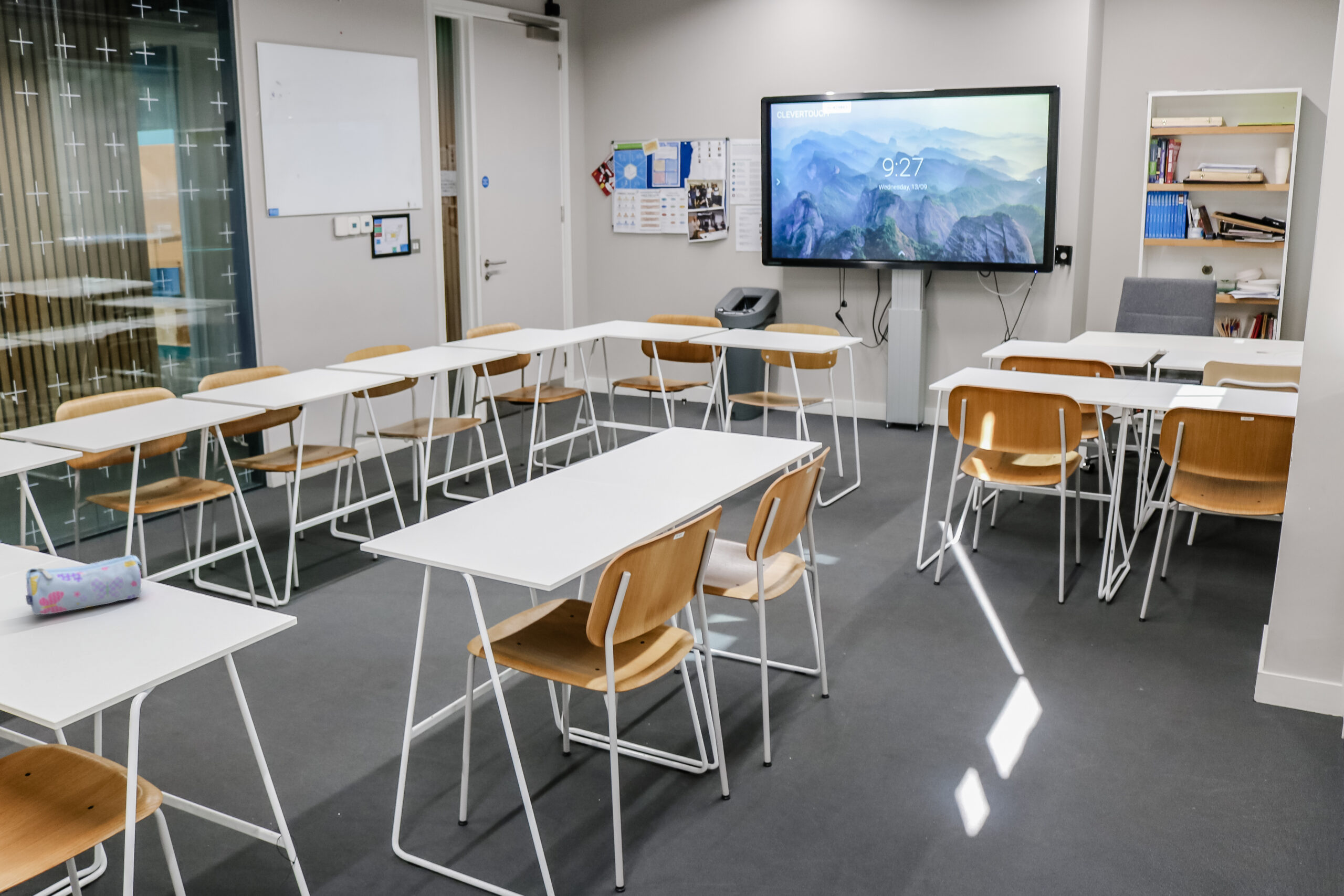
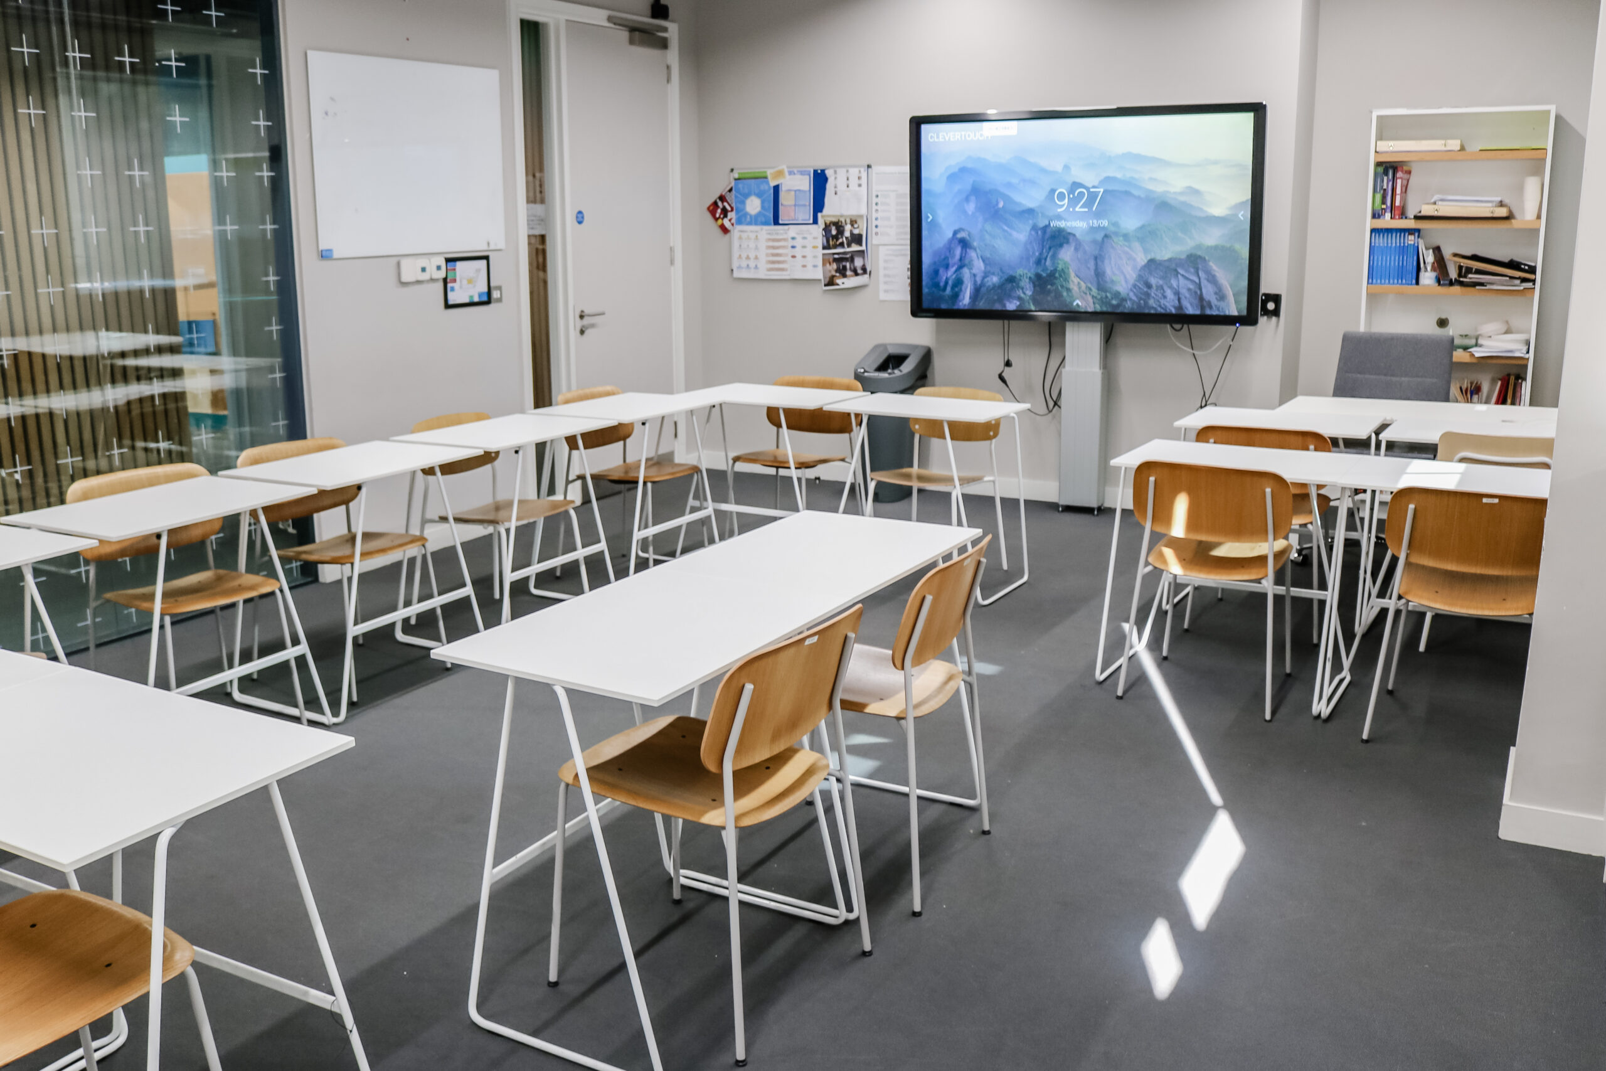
- pencil case (85, 583)
